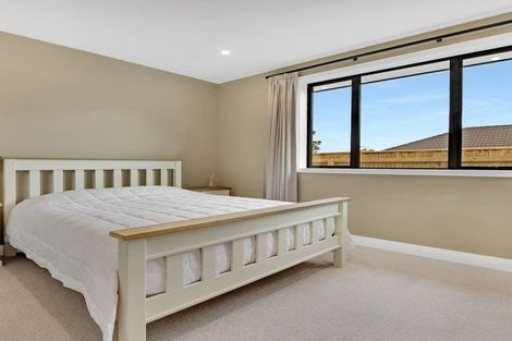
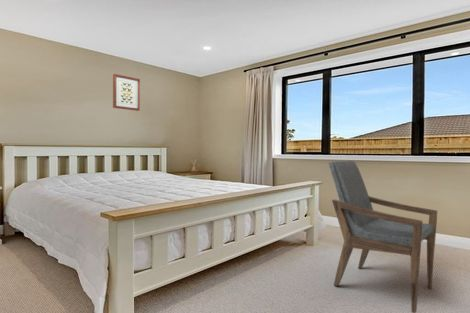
+ armchair (380, 224)
+ wall art (126, 93)
